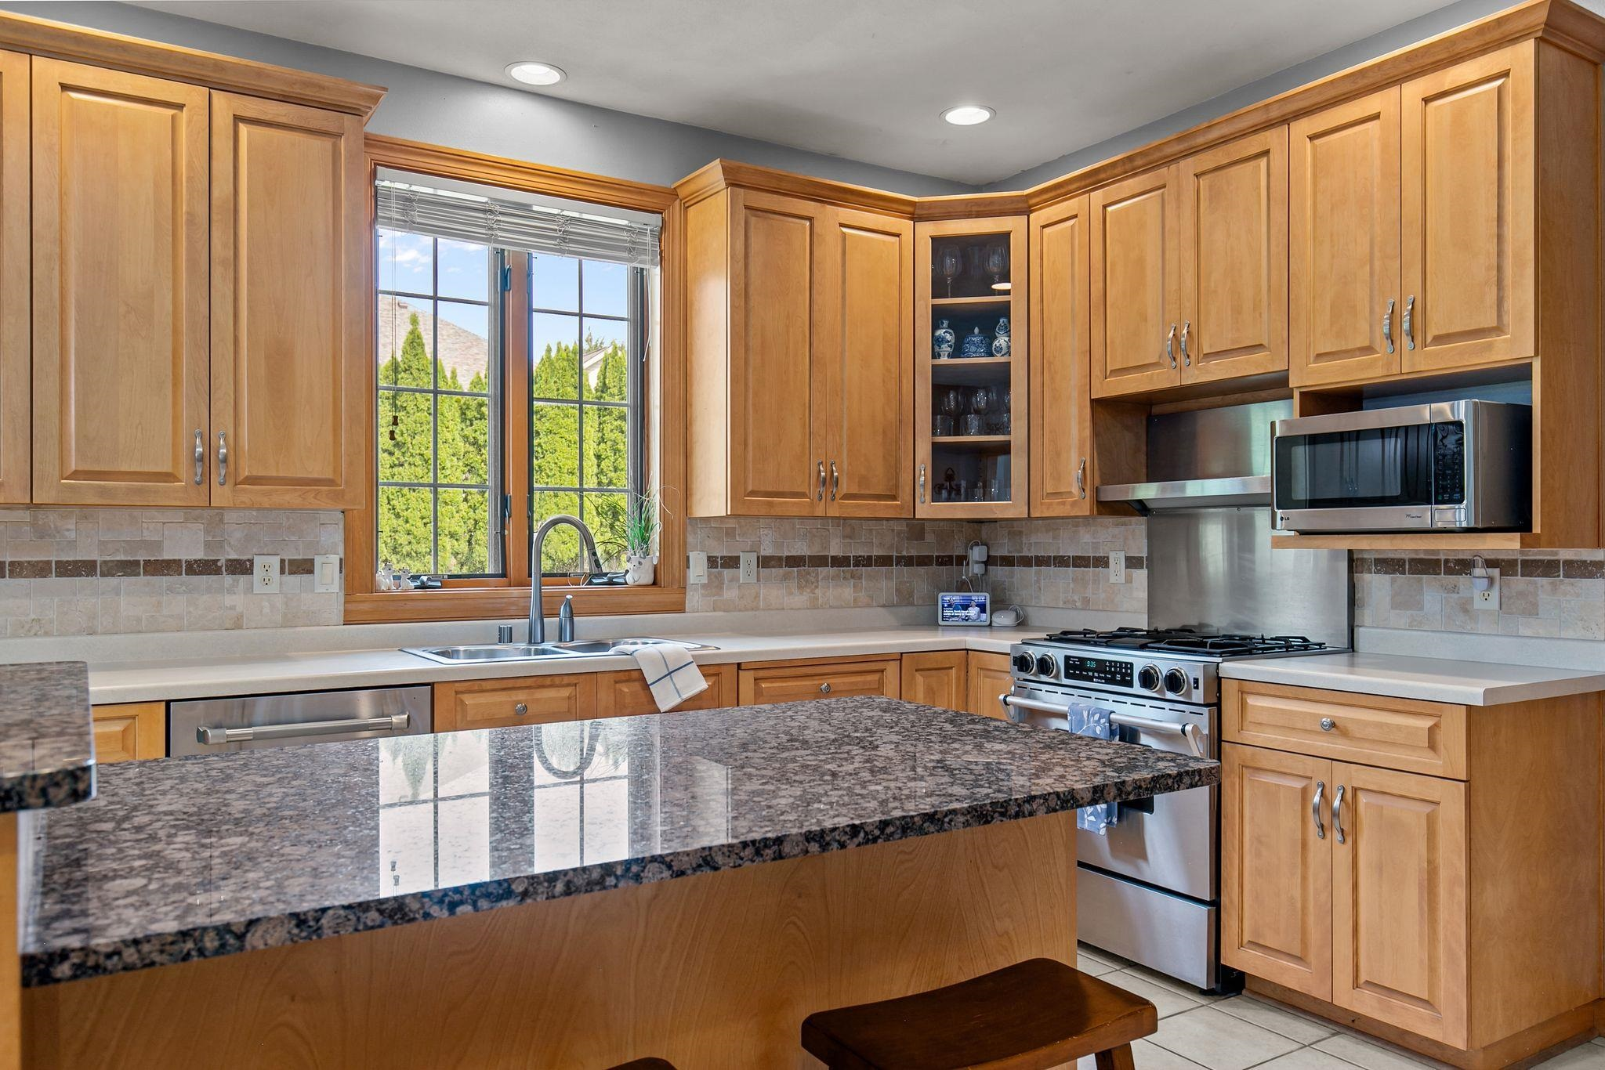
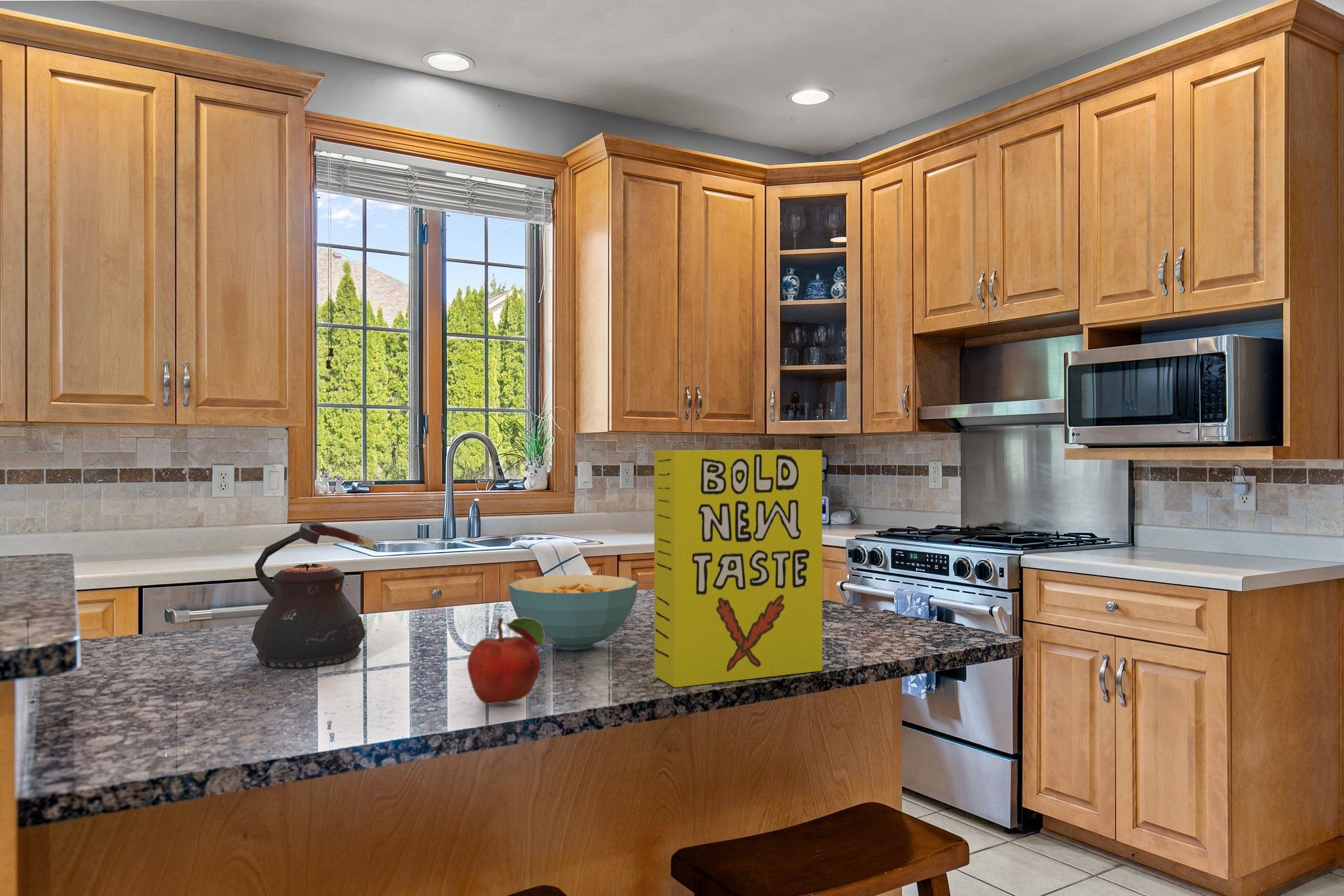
+ teapot (306, 589)
+ fruit (508, 659)
+ cereal bowl (574, 615)
+ cereal box (739, 561)
